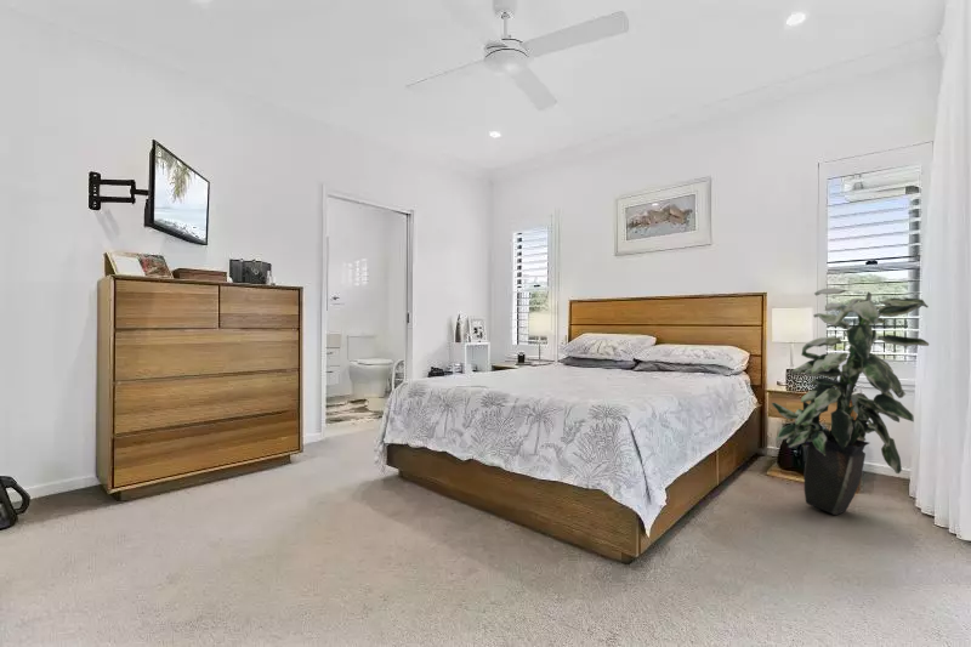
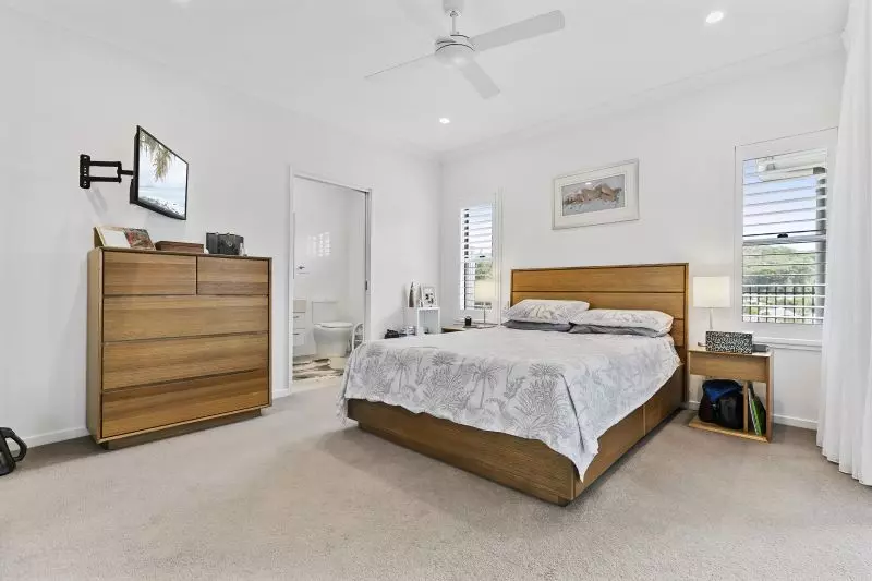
- indoor plant (844, 398)
